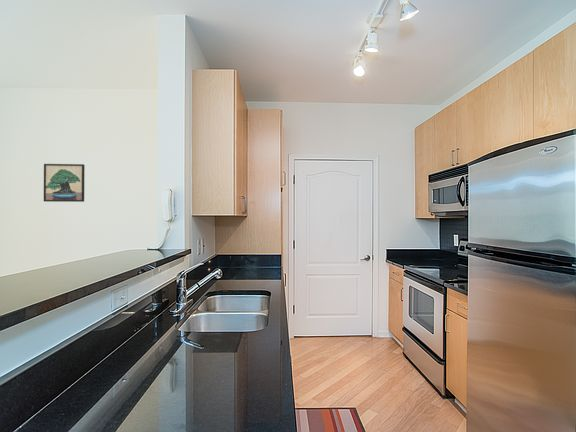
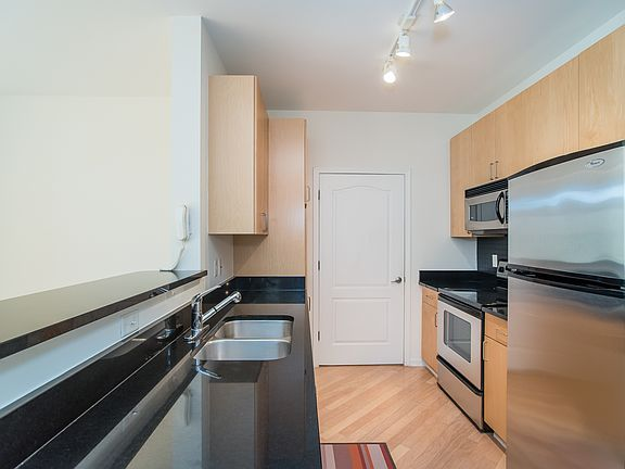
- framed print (64, 182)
